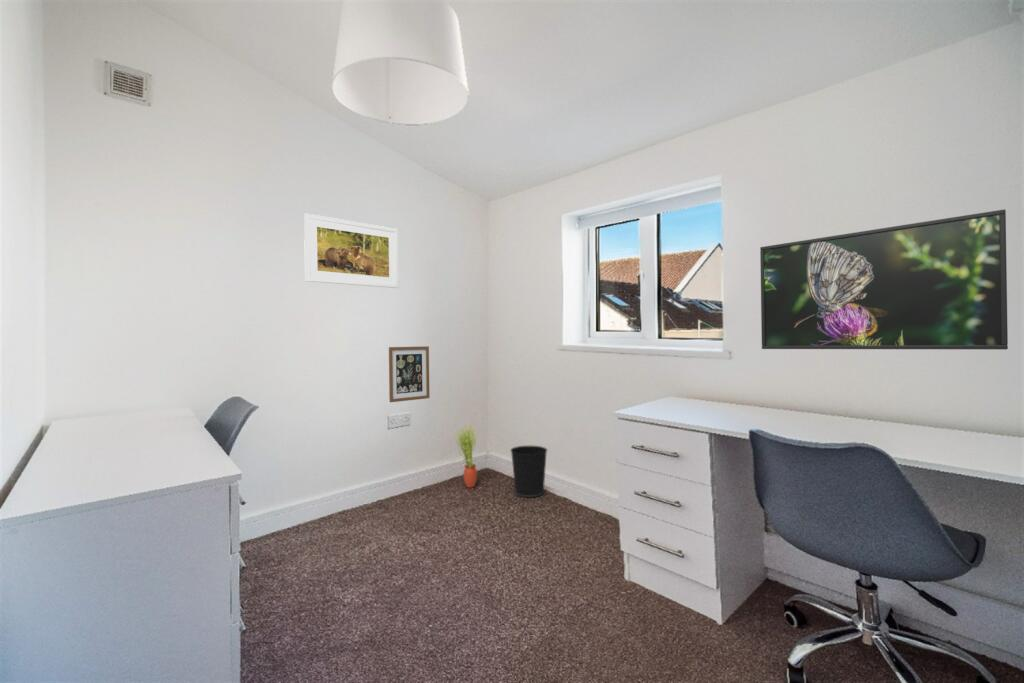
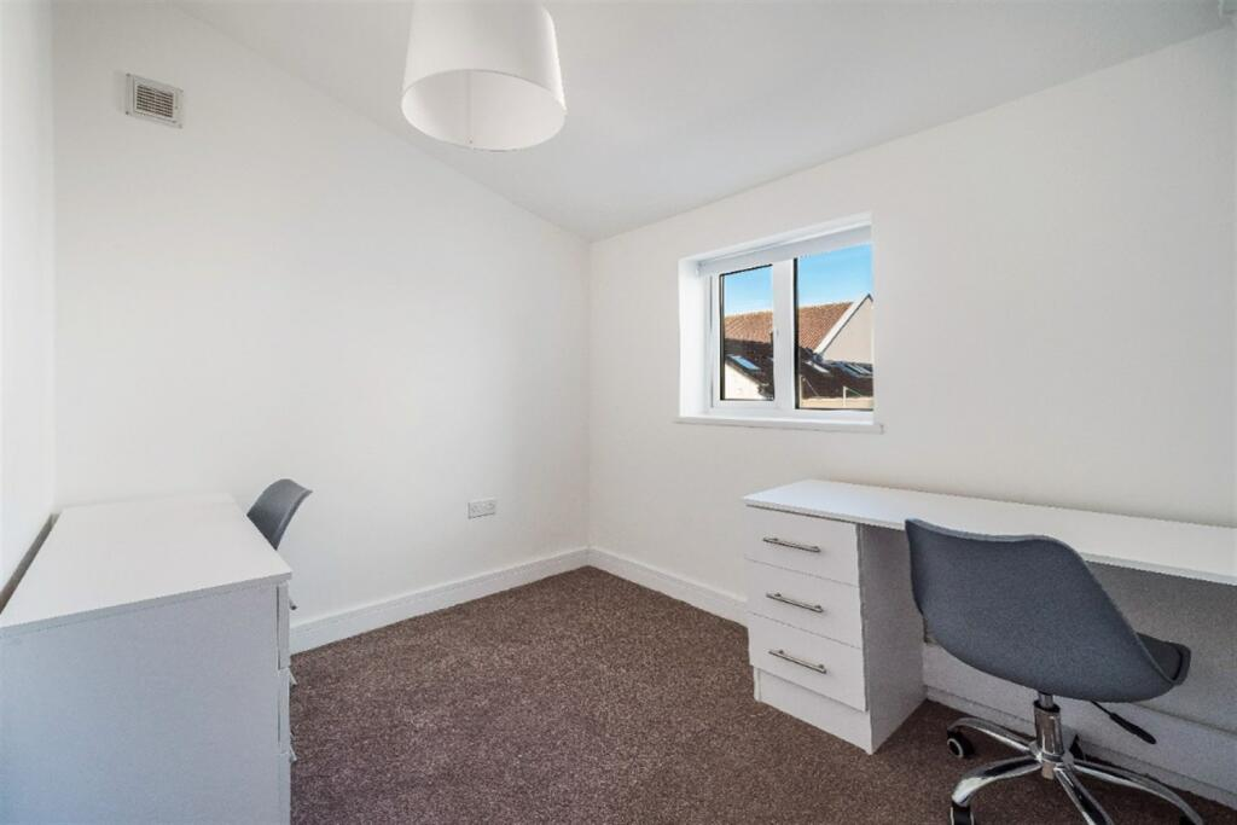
- potted plant (466, 455)
- wastebasket (529, 471)
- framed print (354, 253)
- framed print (864, 290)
- wall art (409, 373)
